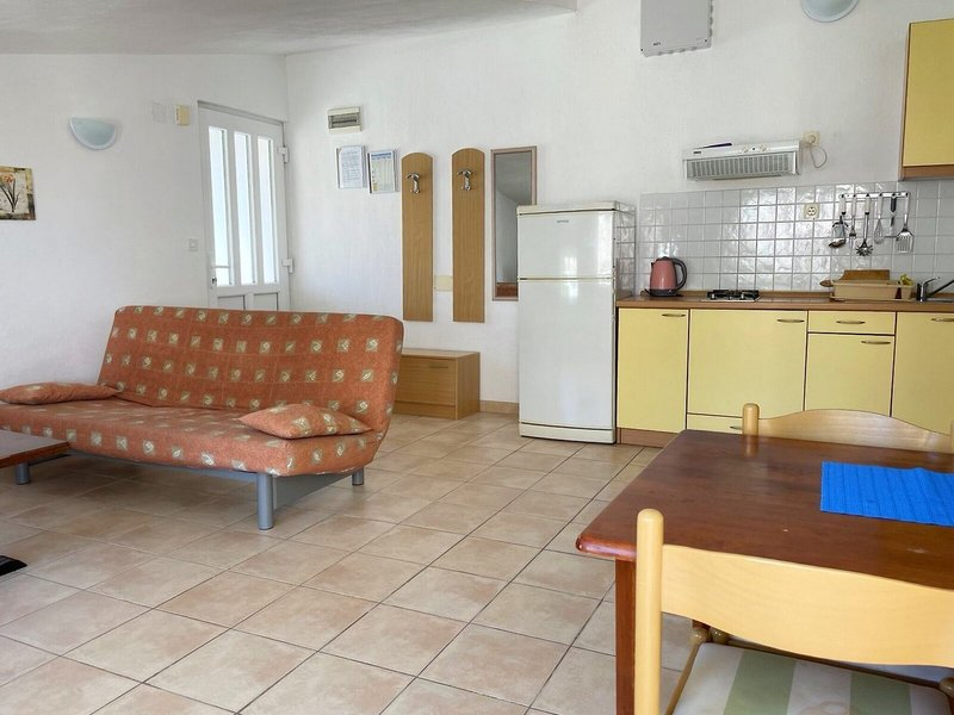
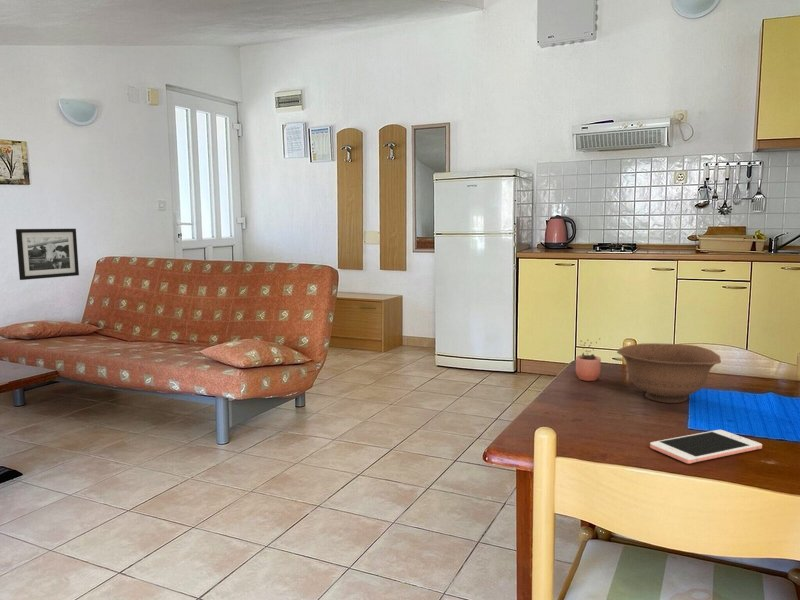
+ cocoa (589, 357)
+ bowl (666, 374)
+ cell phone (705, 445)
+ picture frame (48, 253)
